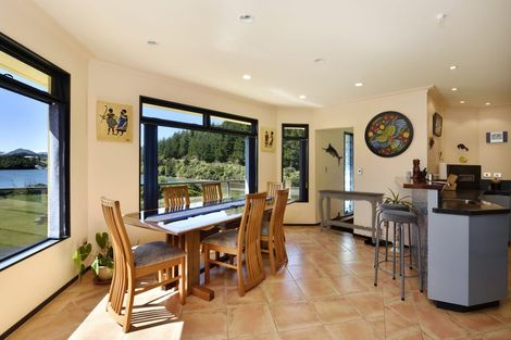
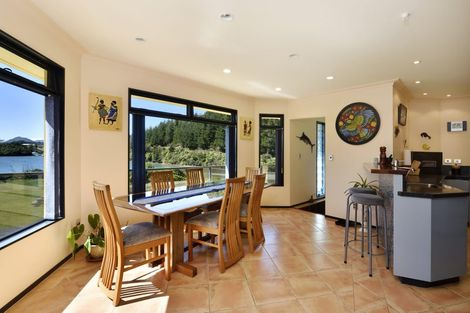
- console table (346, 223)
